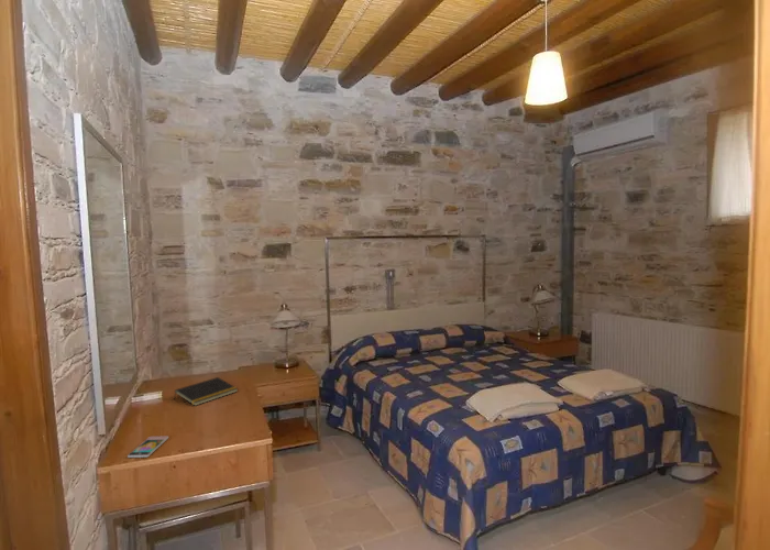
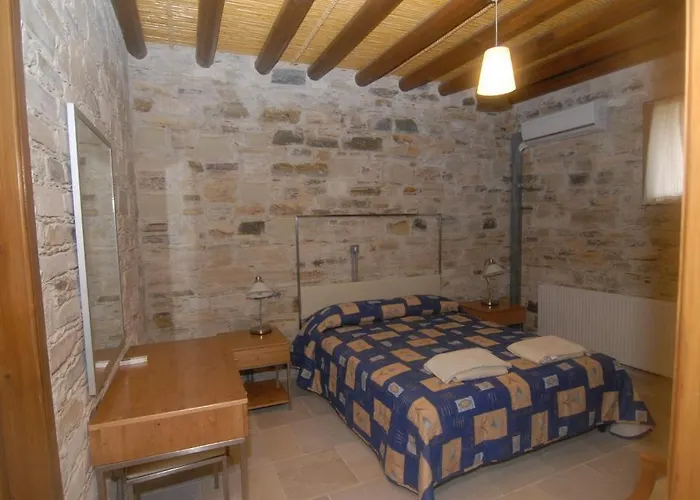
- smartphone (148, 446)
- notepad (207, 391)
